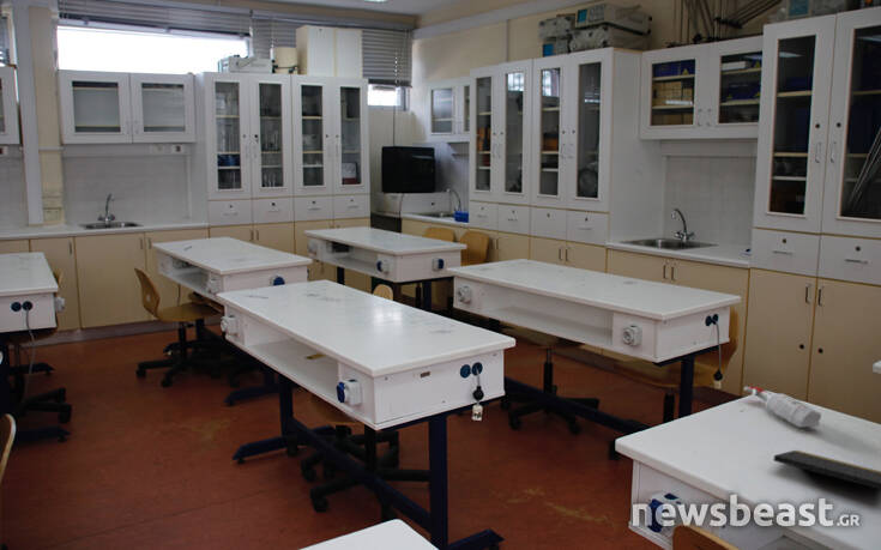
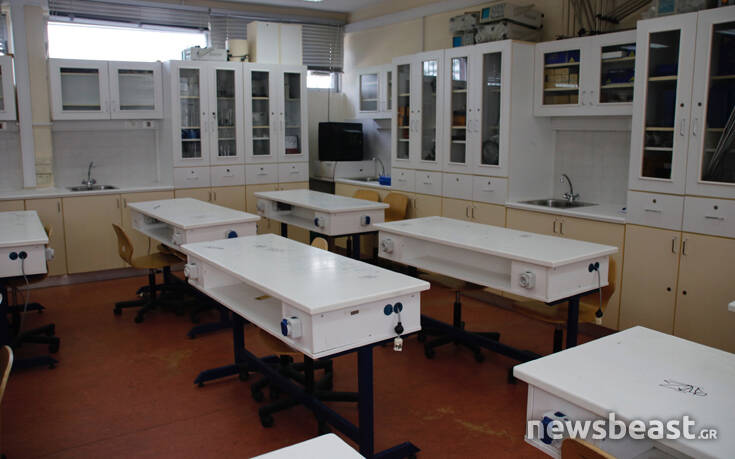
- spray bottle (782, 405)
- notepad (835, 467)
